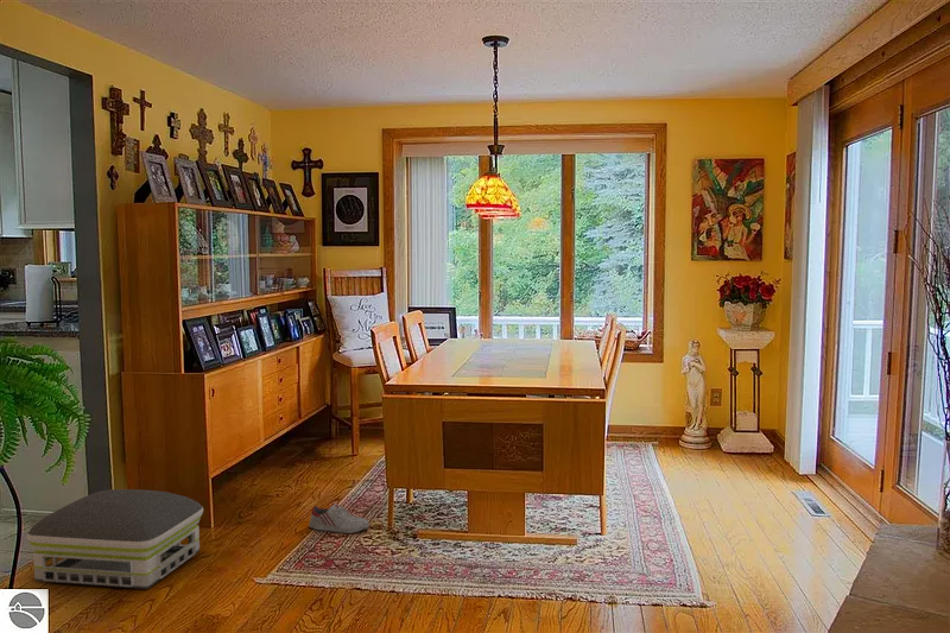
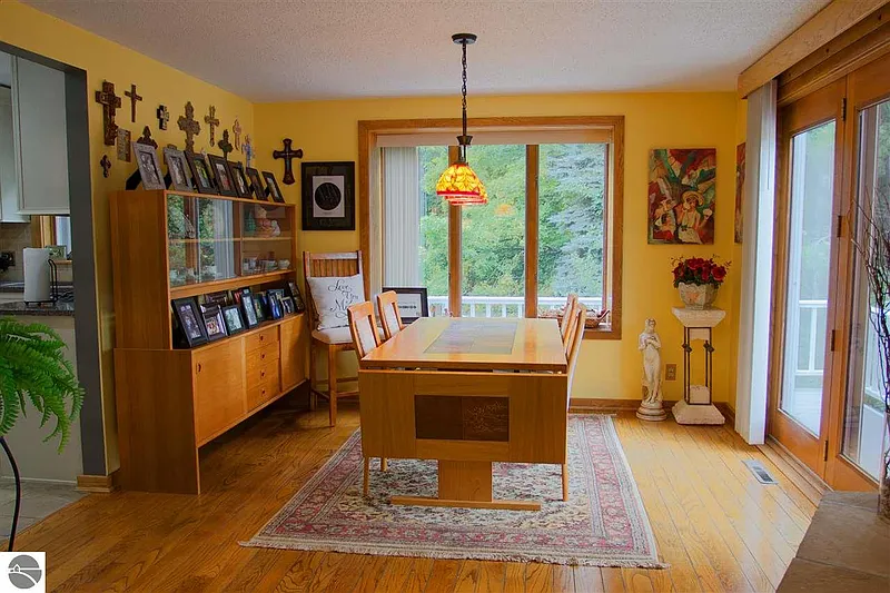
- air purifier (120, 530)
- shoe (338, 515)
